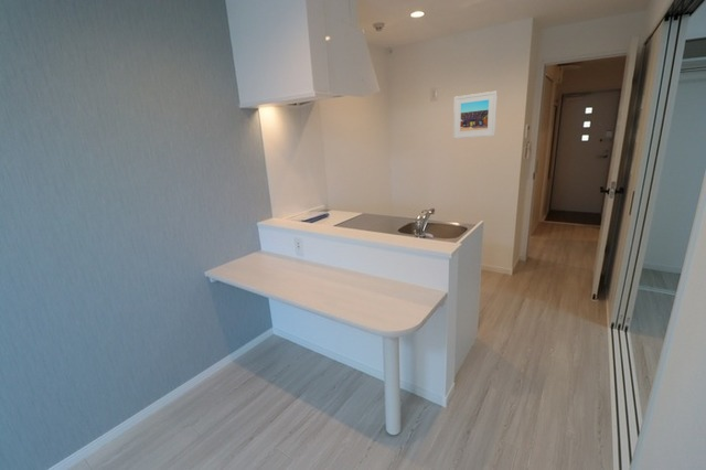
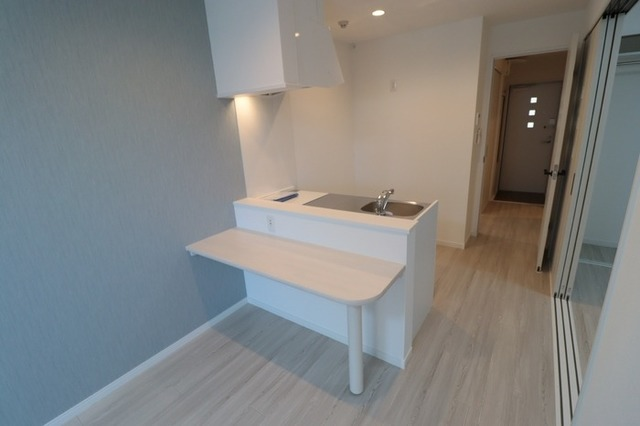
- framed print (473, 116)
